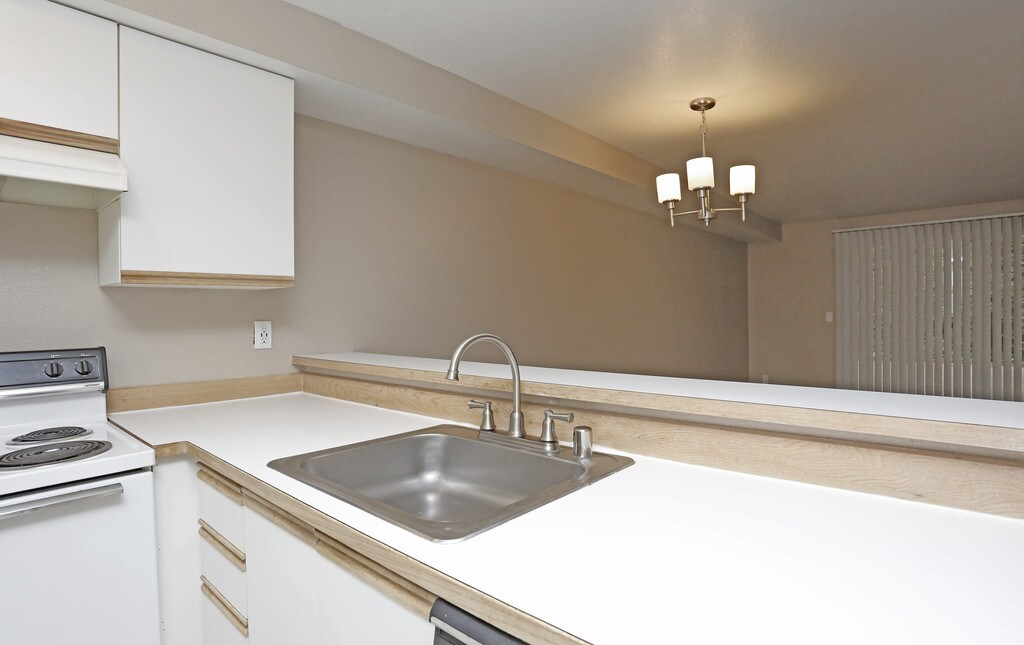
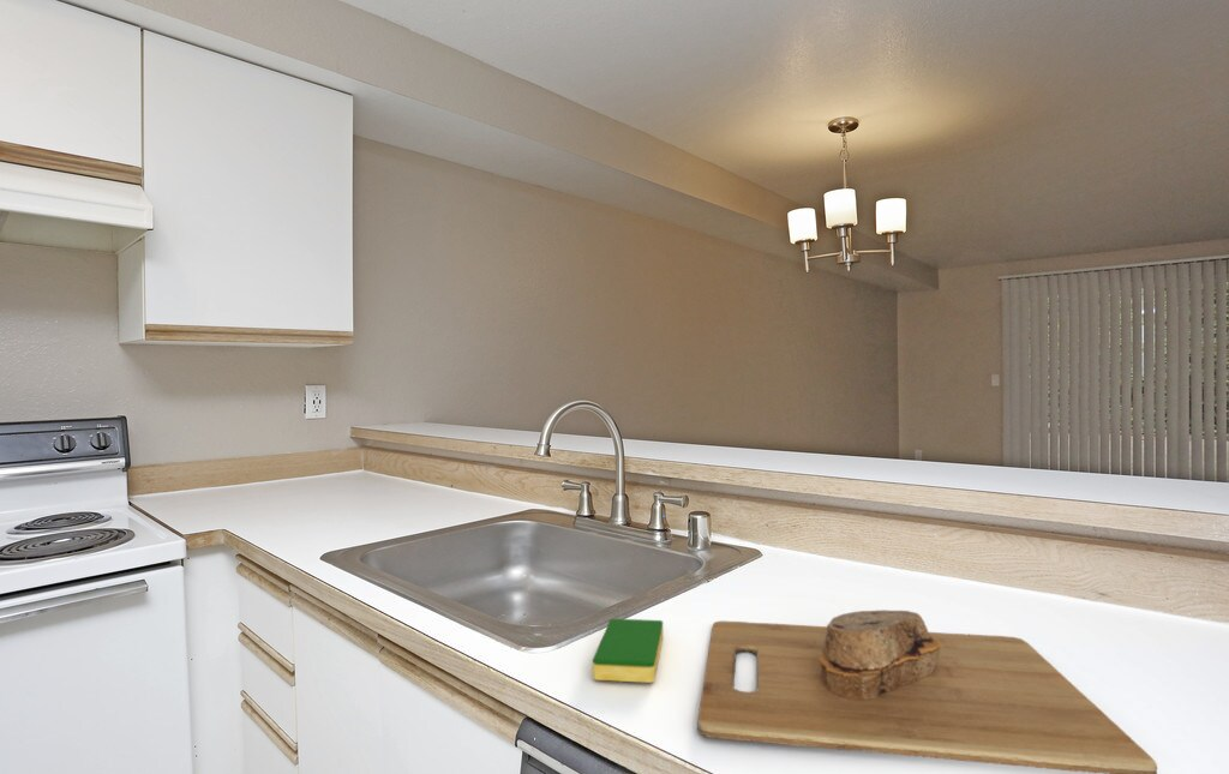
+ dish sponge (630, 647)
+ cutting board (882, 650)
